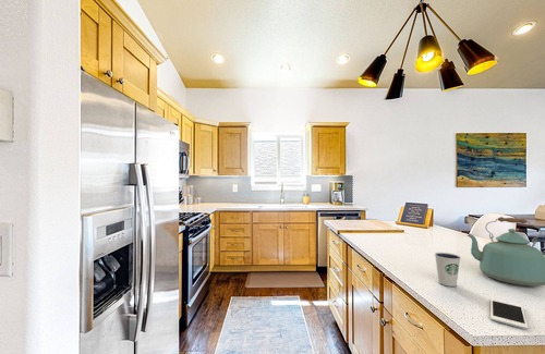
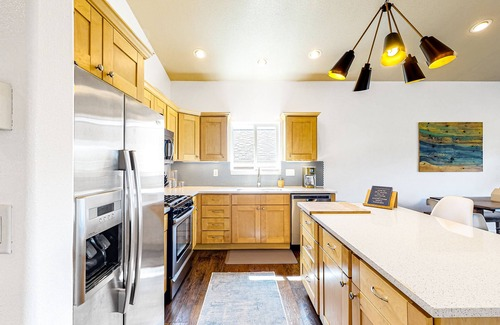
- kettle (505, 246)
- cell phone (507, 313)
- dixie cup (447, 269)
